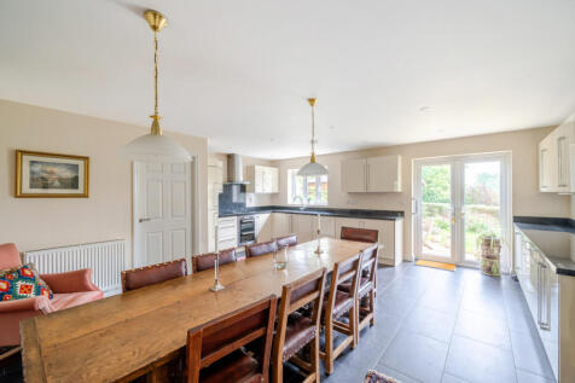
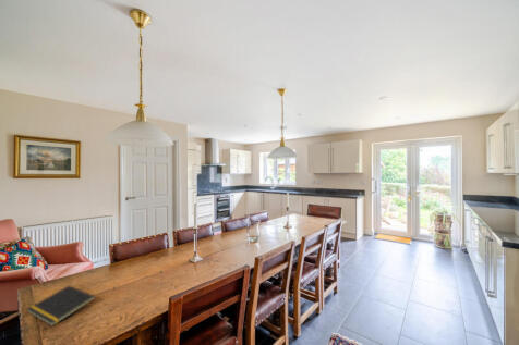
+ notepad (61, 303)
